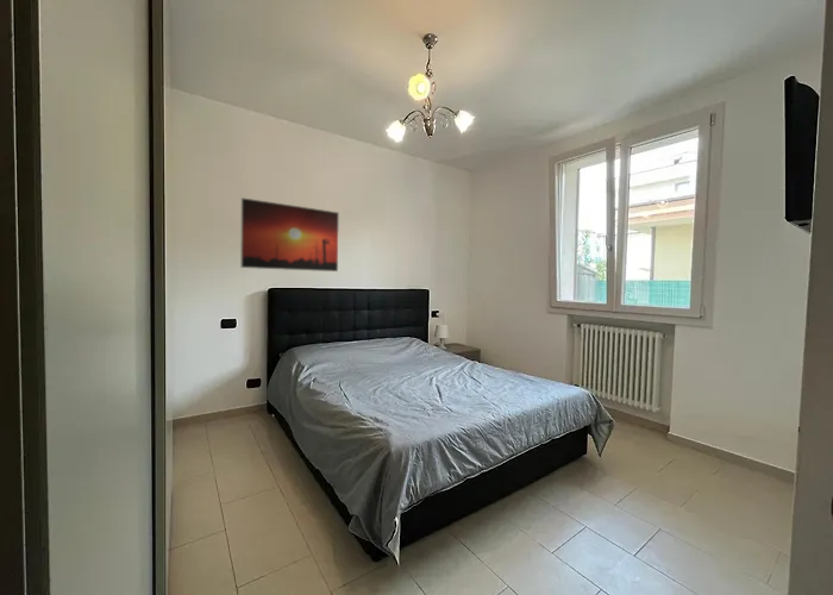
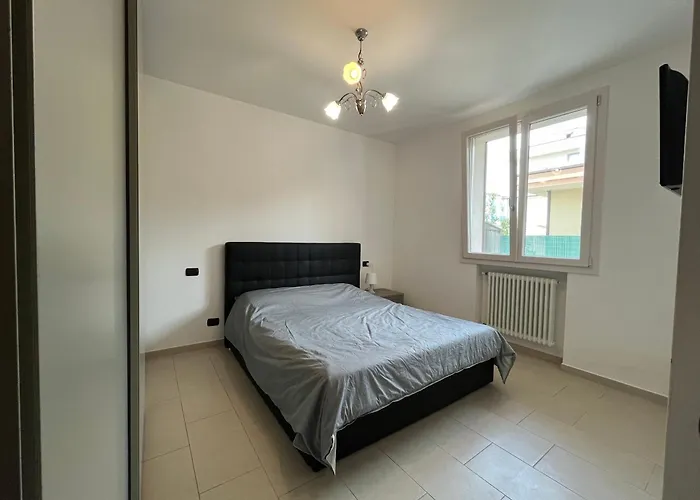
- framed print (293, 237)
